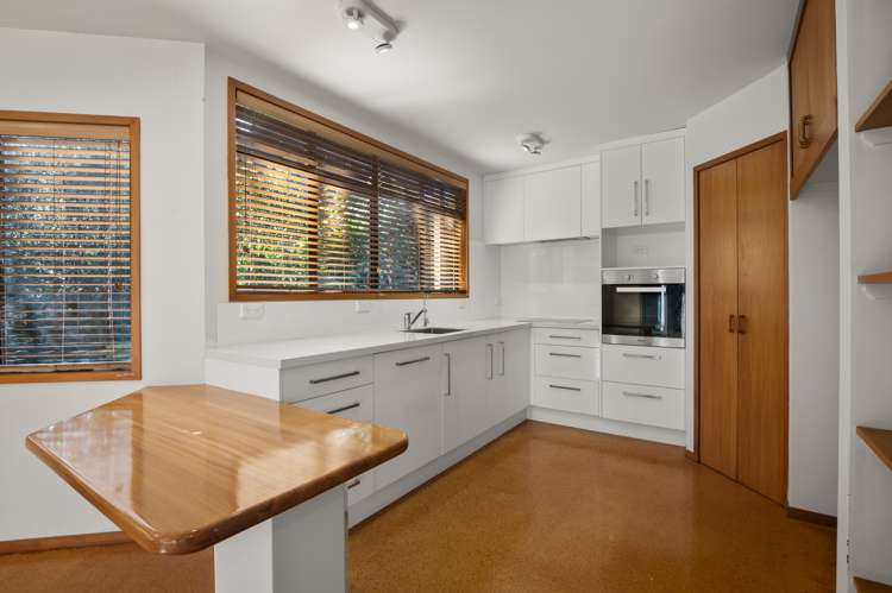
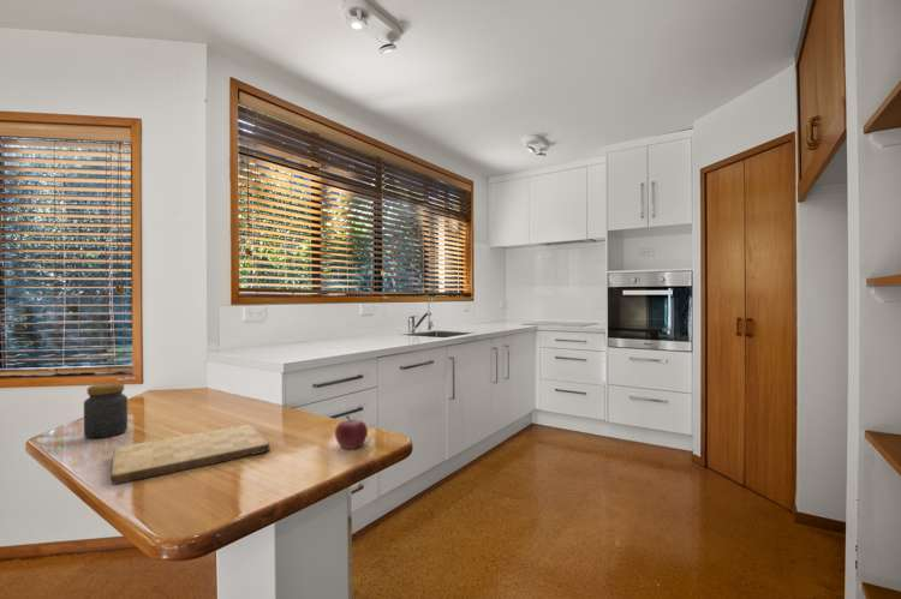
+ fruit (351, 430)
+ cutting board (192, 449)
+ jar (106, 409)
